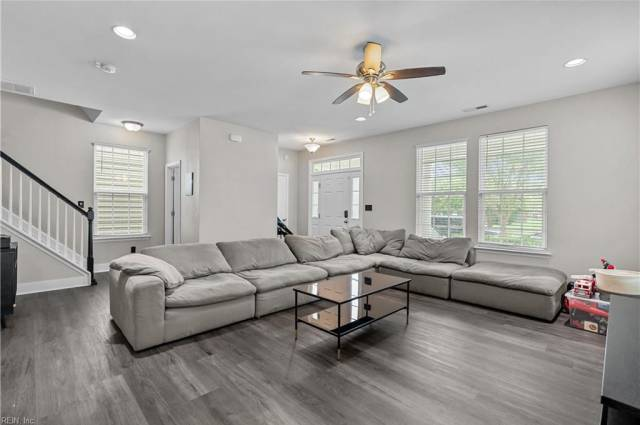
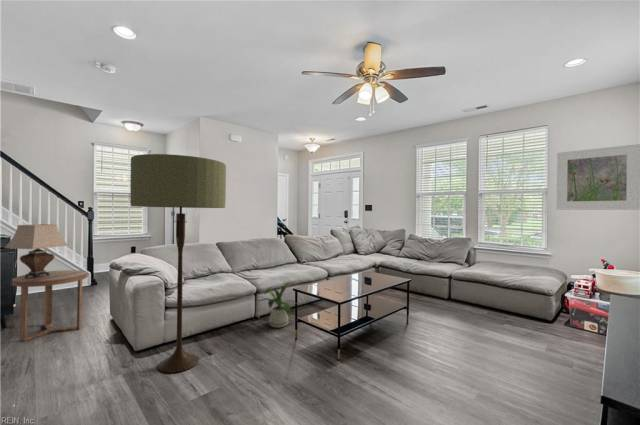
+ side table (51, 303)
+ table lamp (37, 250)
+ house plant (277, 301)
+ floor lamp (180, 262)
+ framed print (595, 179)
